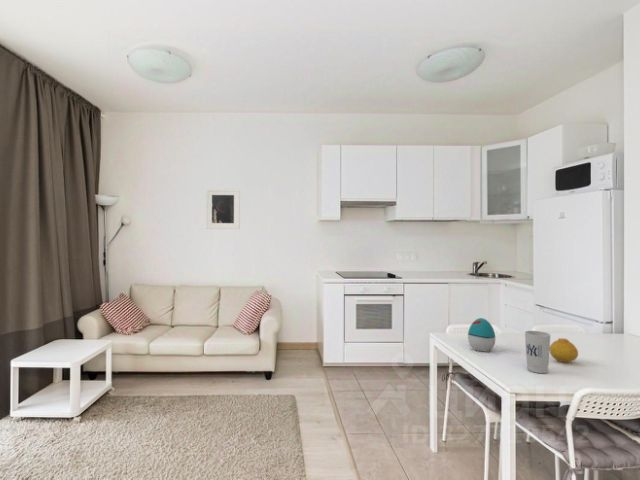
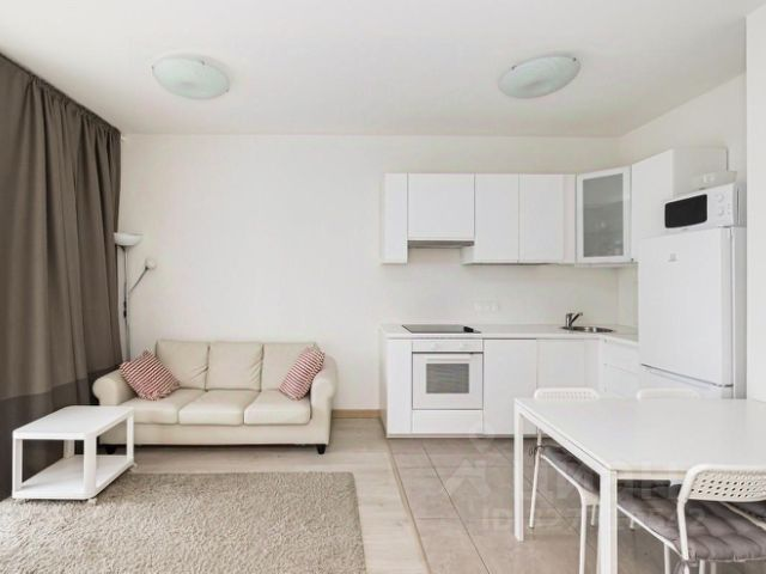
- decorative egg (481, 333)
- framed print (223, 209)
- cup (537, 351)
- fruit (563, 350)
